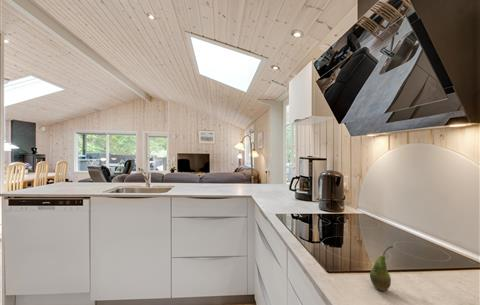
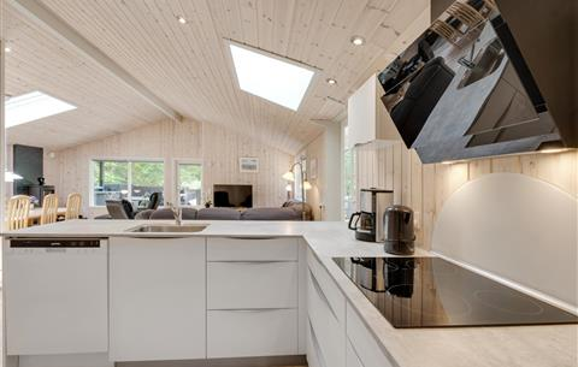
- fruit (380, 266)
